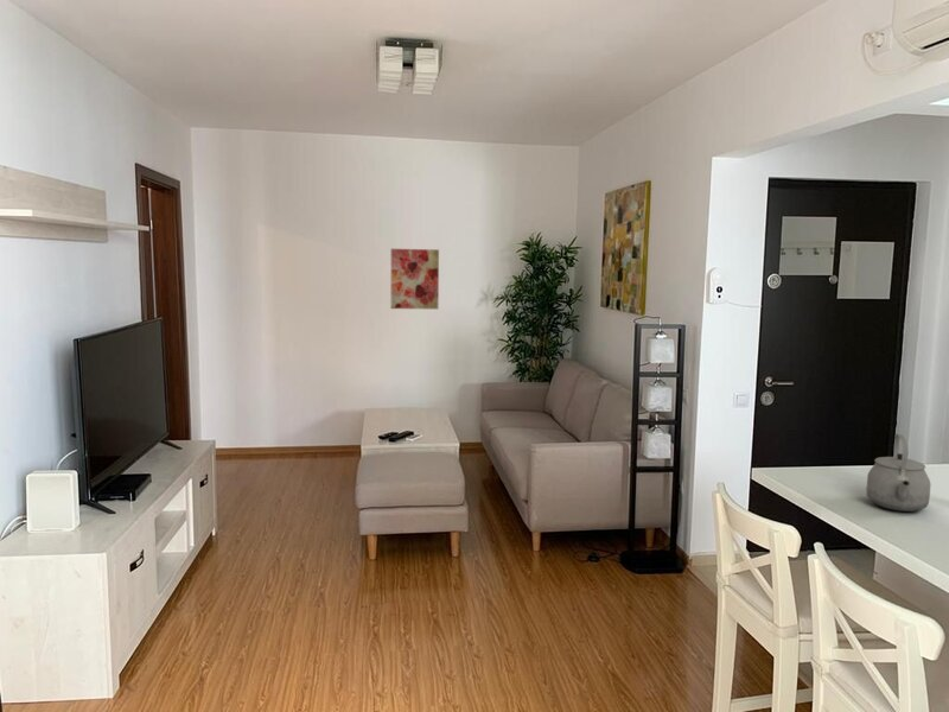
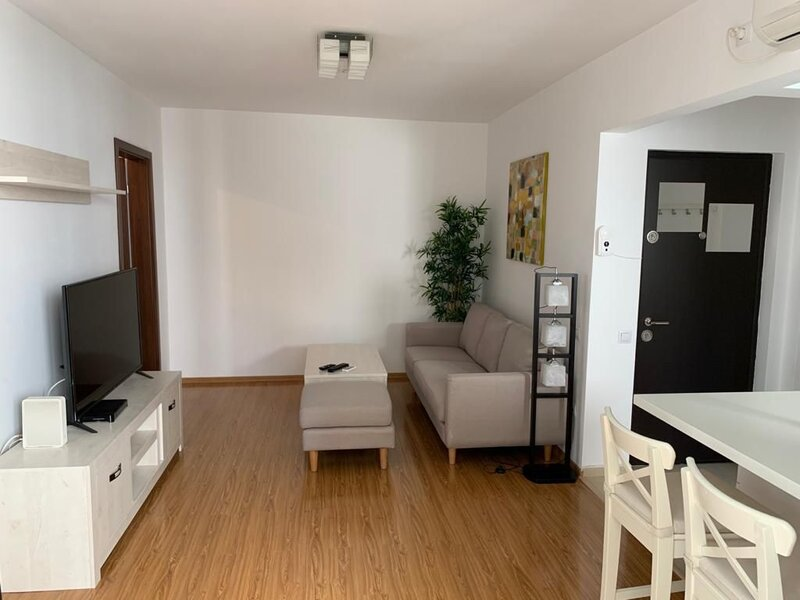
- wall art (414, 279)
- tea kettle (899, 473)
